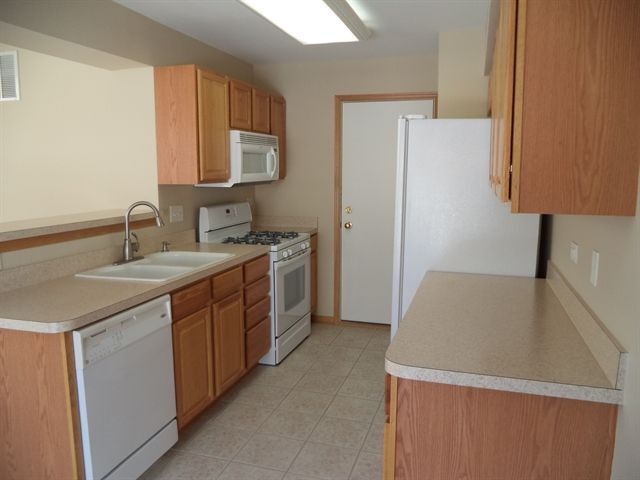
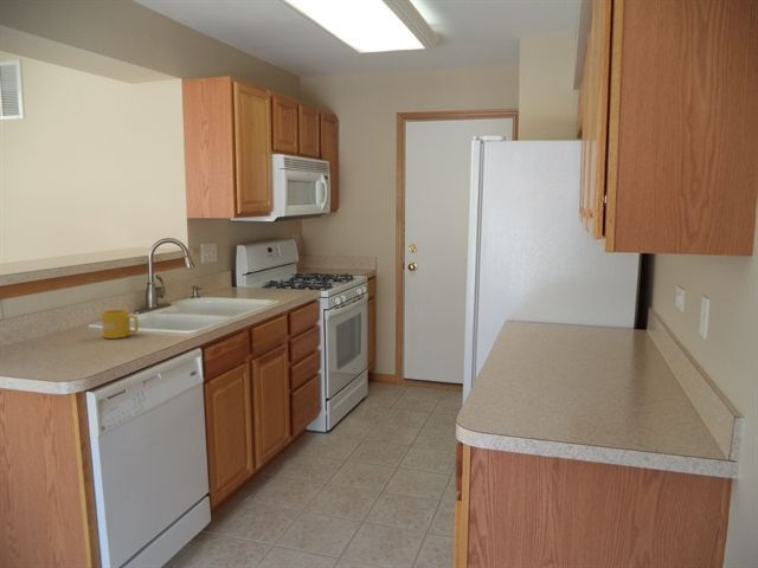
+ mug (120, 323)
